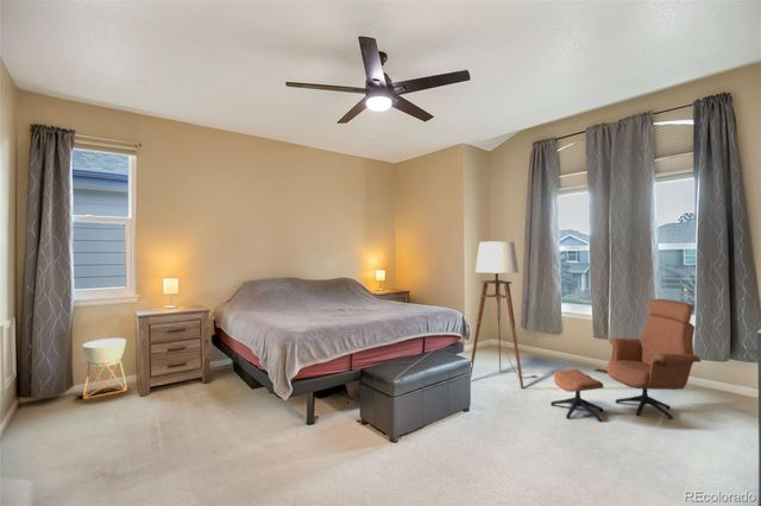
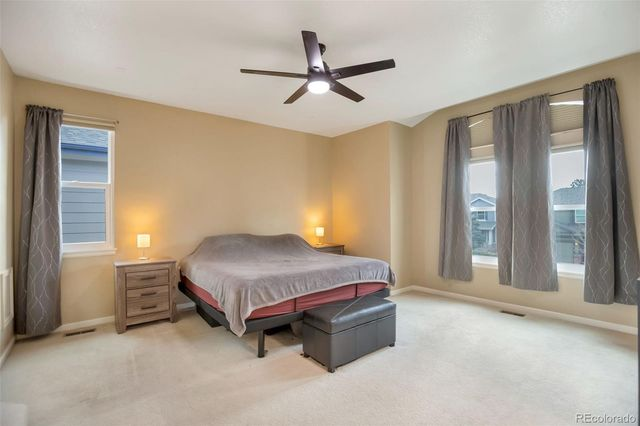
- planter (105, 366)
- floor lamp (508, 310)
- armchair (618, 355)
